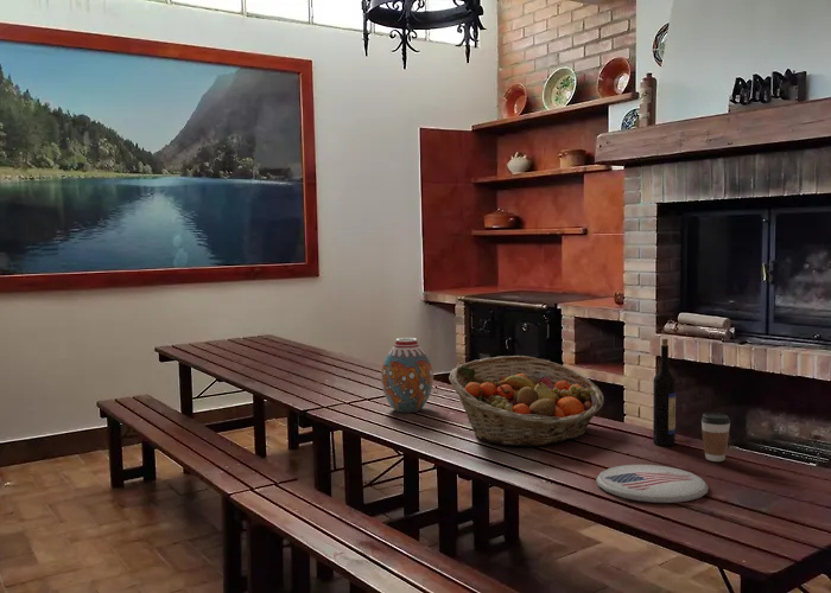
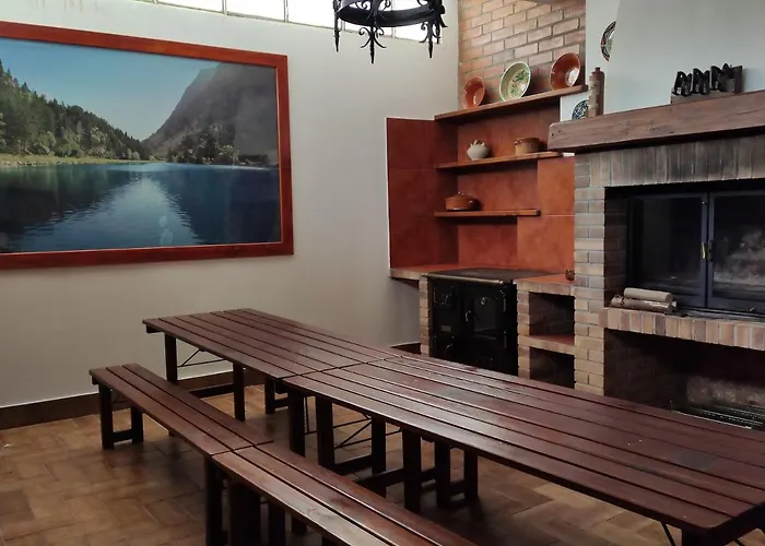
- wine bottle (664, 390)
- coffee cup (715, 436)
- plate (651, 480)
- fruit basket (526, 398)
- vase (406, 374)
